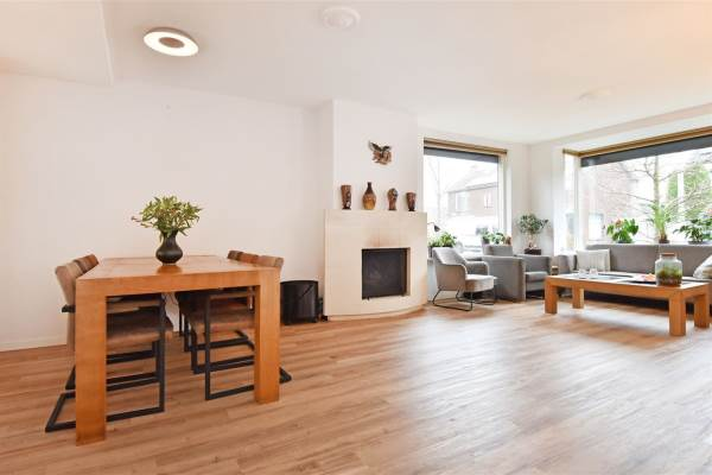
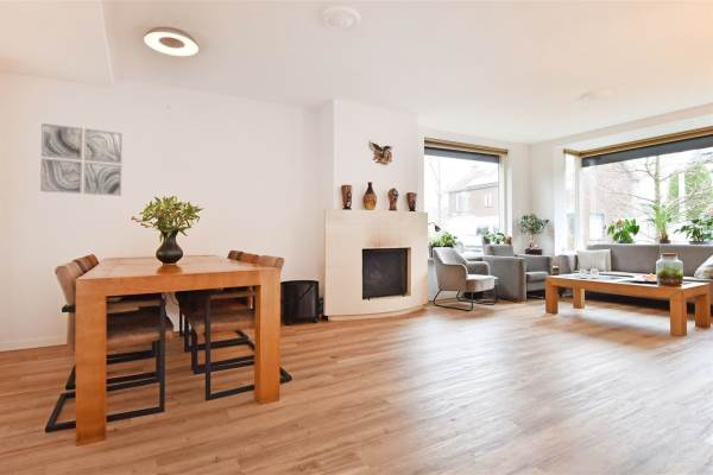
+ wall art (84, 162)
